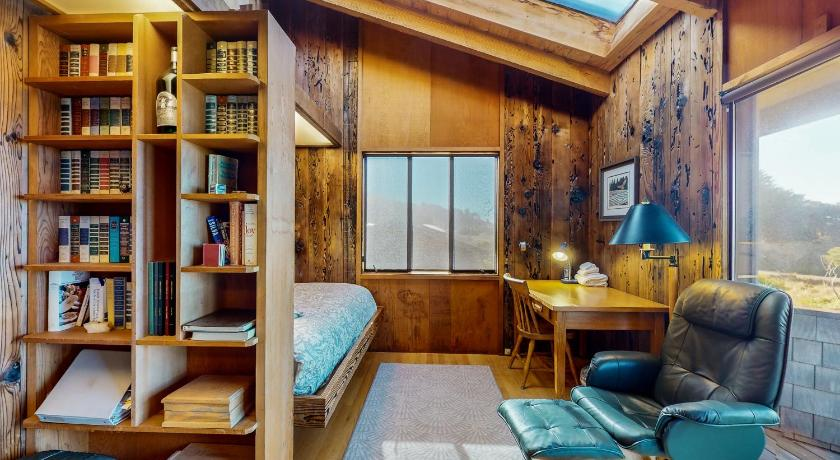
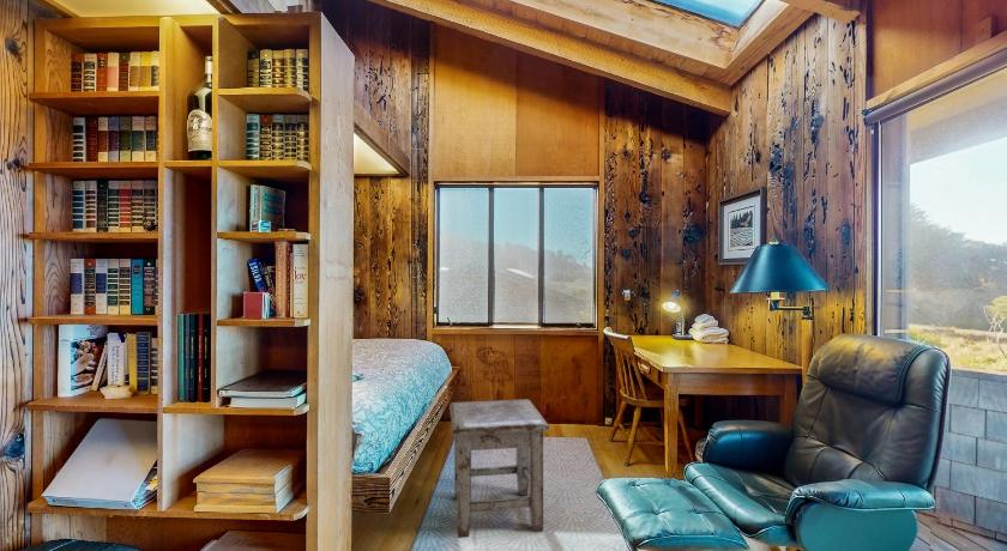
+ stool (498, 466)
